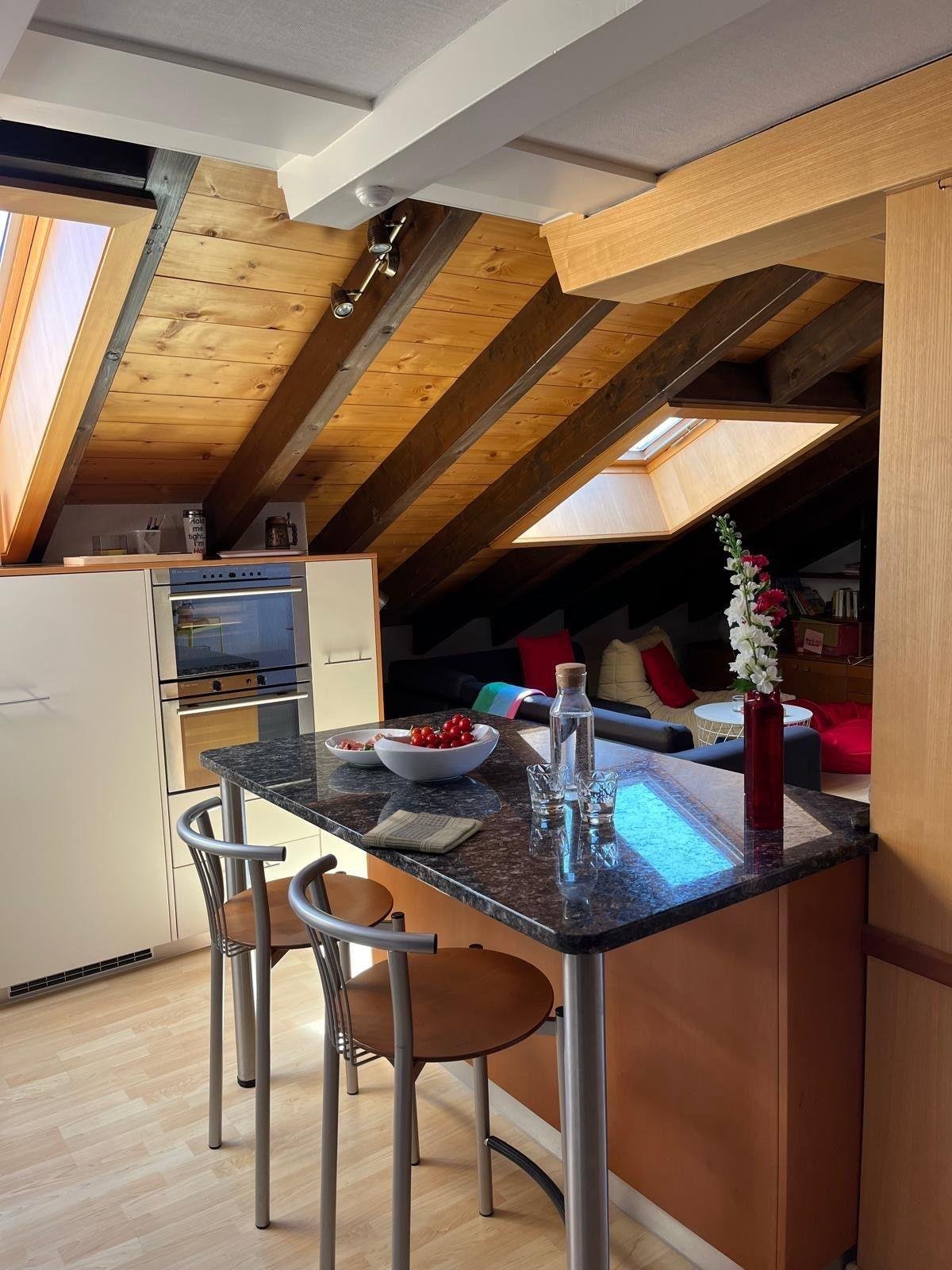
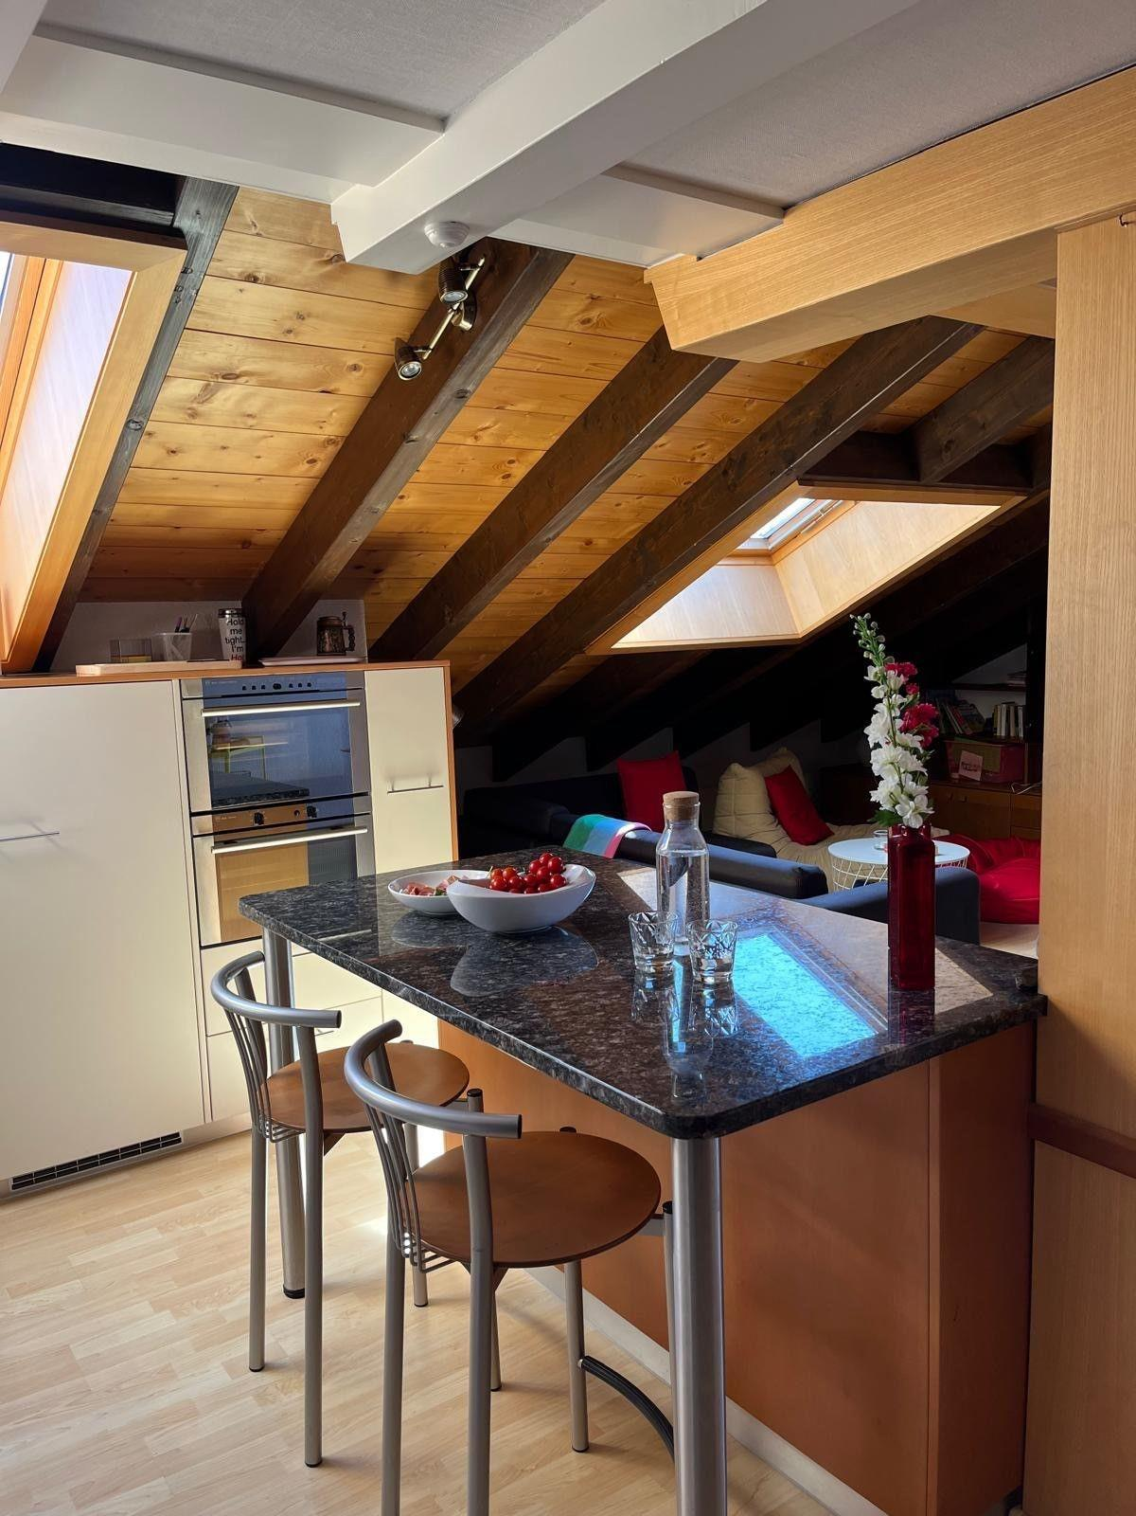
- dish towel (424, 829)
